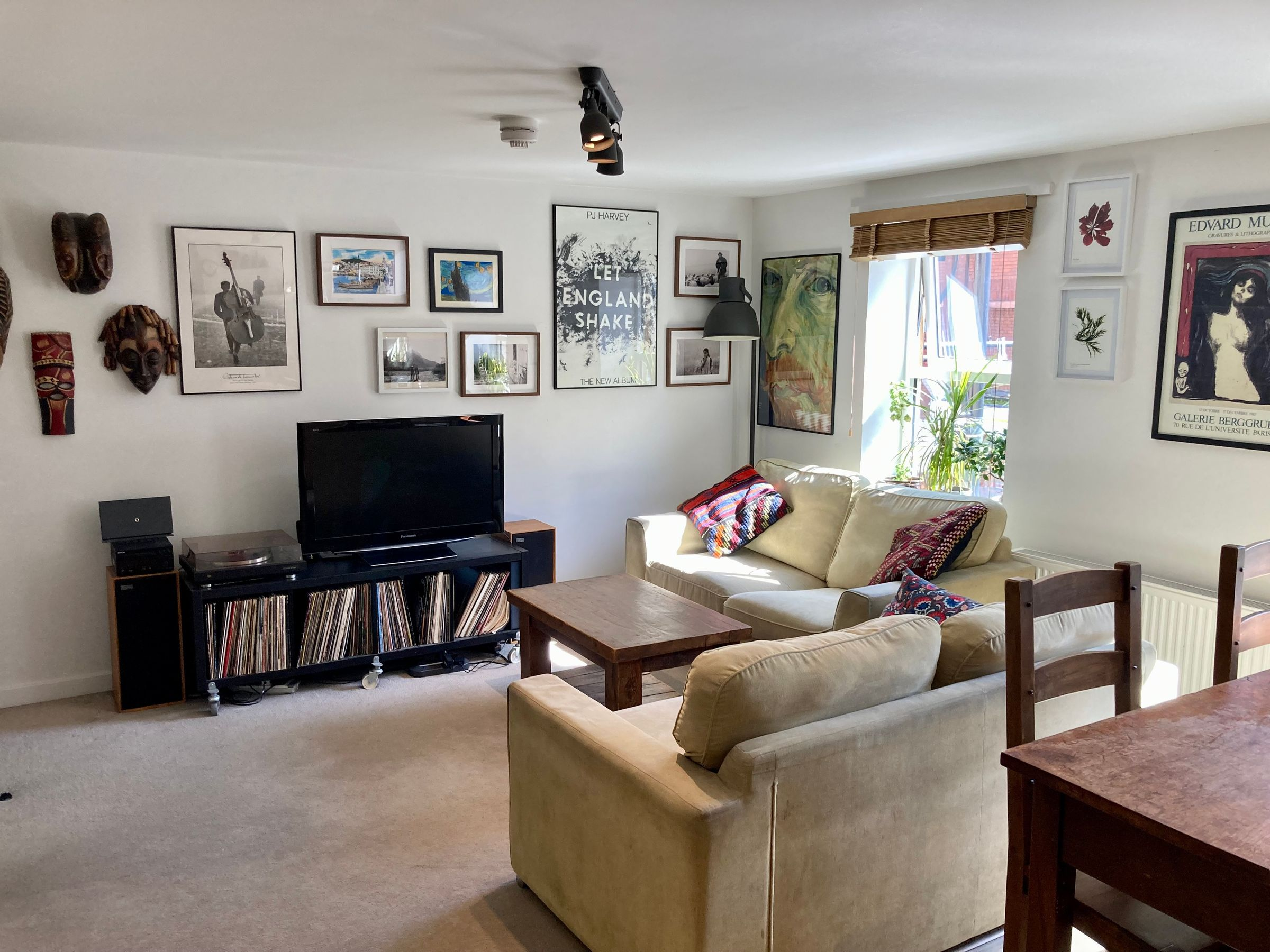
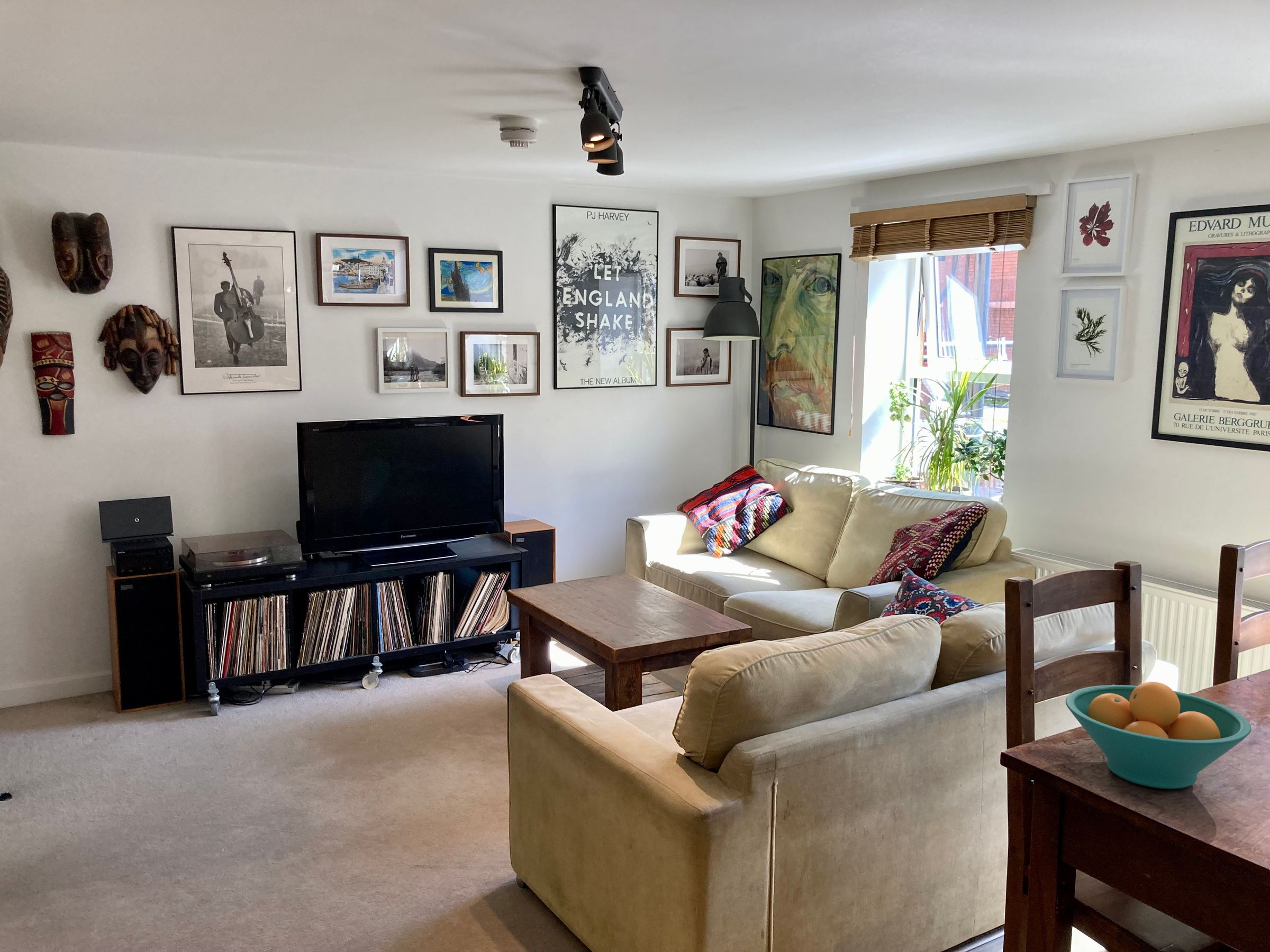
+ fruit bowl (1154, 728)
